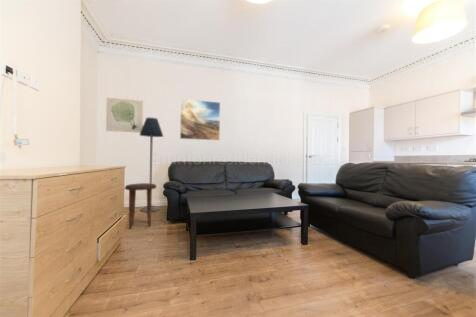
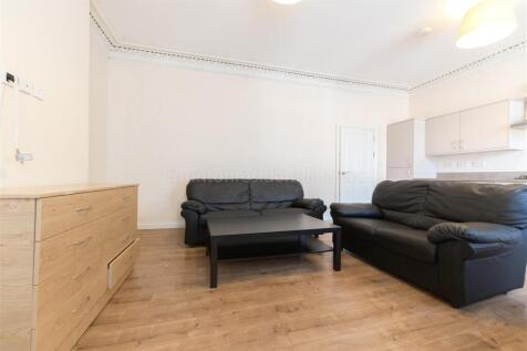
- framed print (200, 120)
- wall art (124, 115)
- side table (134, 205)
- floor lamp (151, 164)
